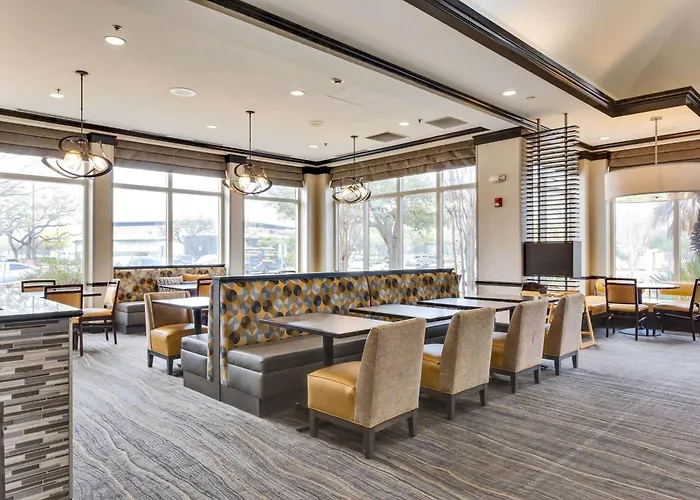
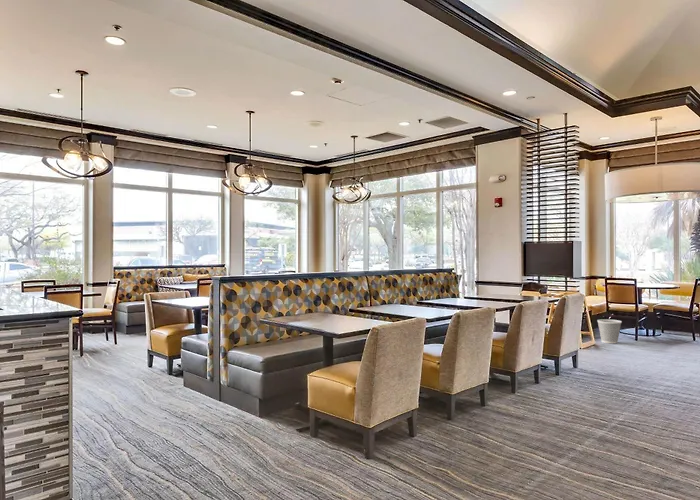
+ wastebasket (609, 331)
